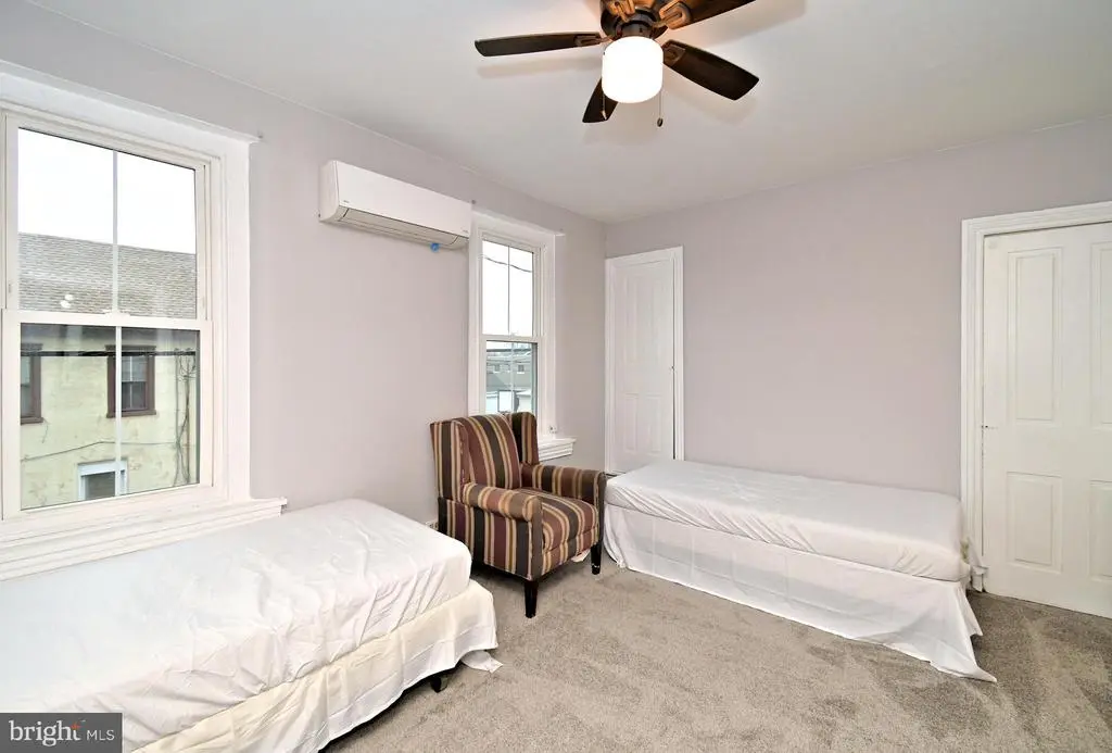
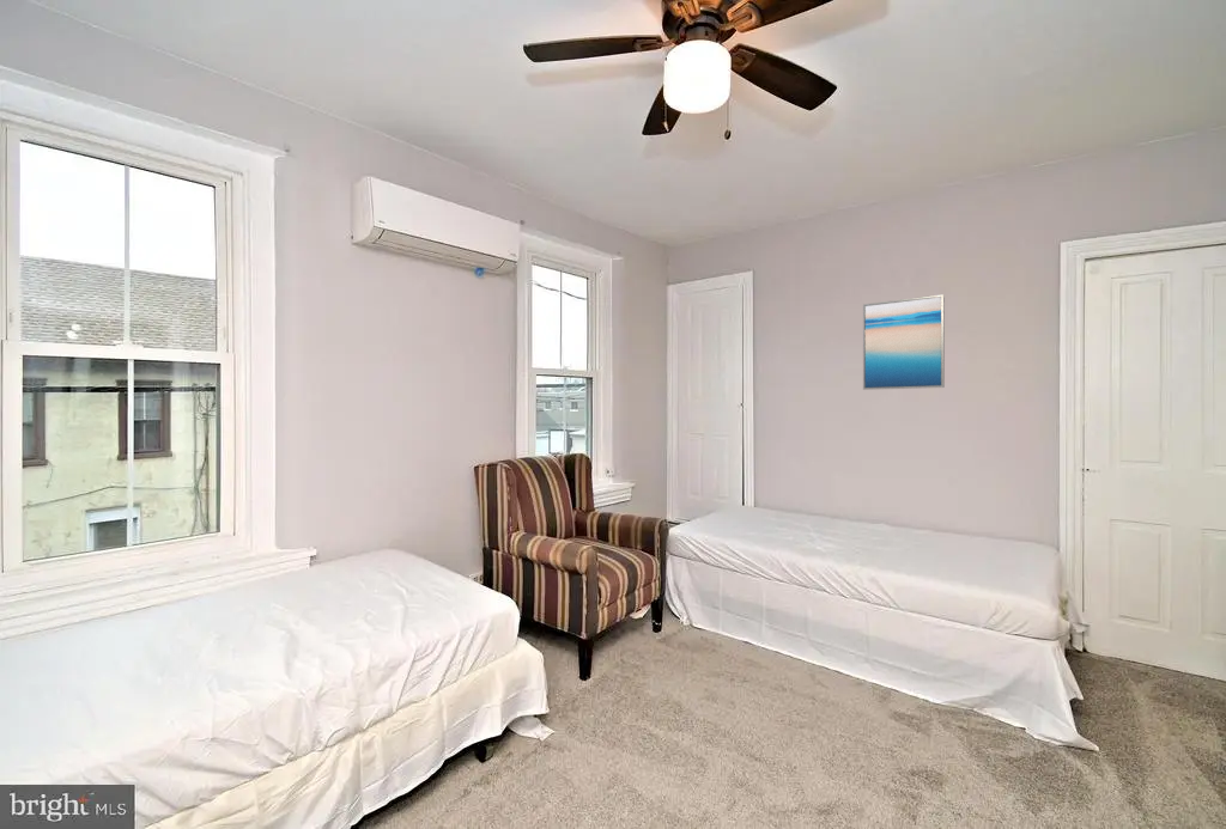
+ wall art (902, 343)
